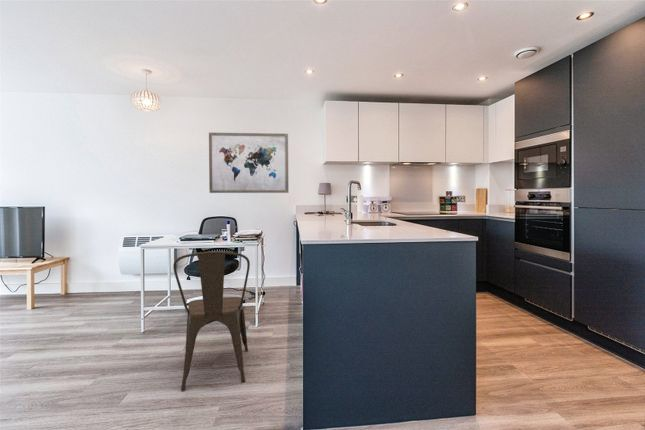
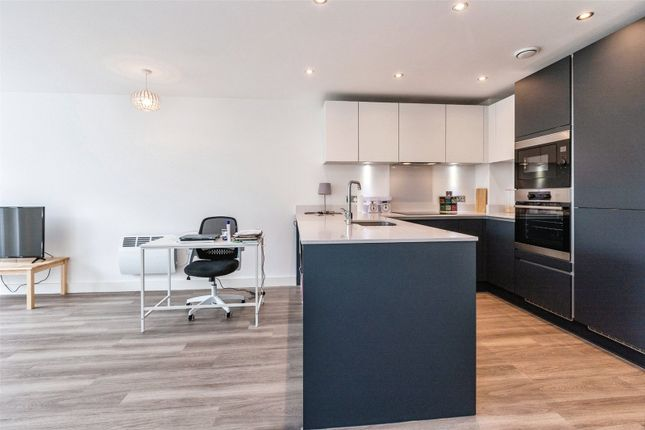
- chair (214, 309)
- wall art (249, 163)
